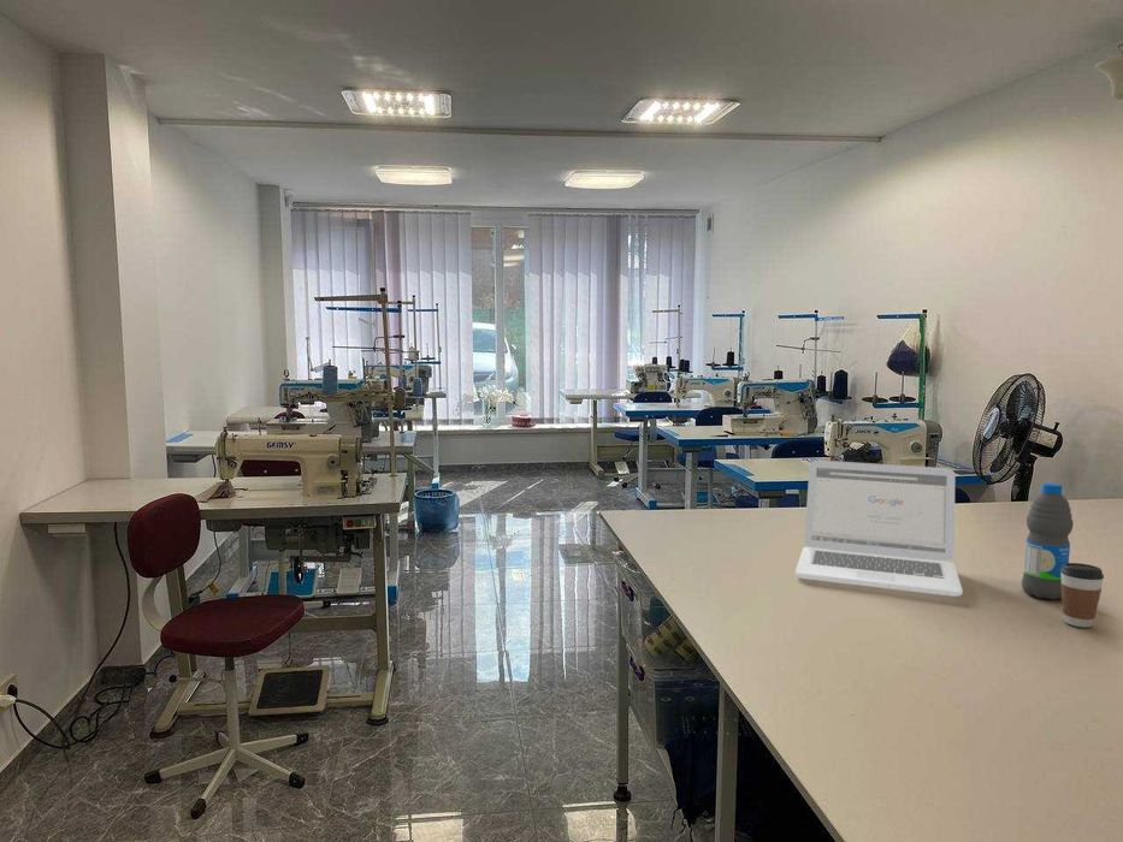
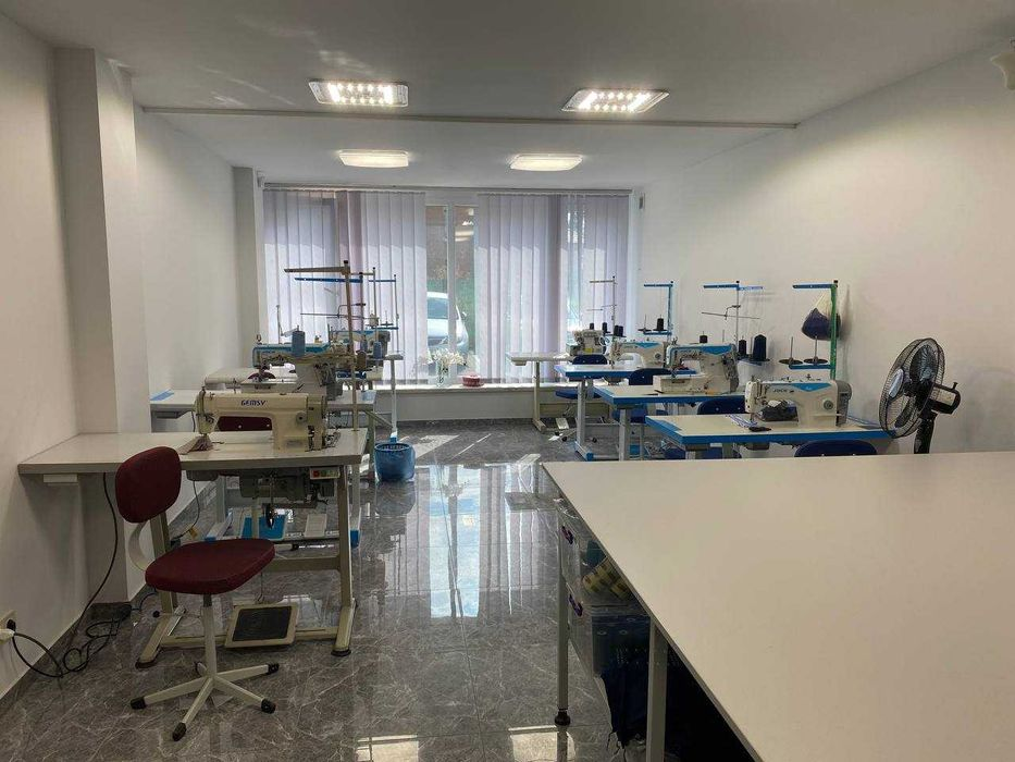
- water bottle (1047, 539)
- coffee cup (1080, 594)
- laptop (877, 521)
